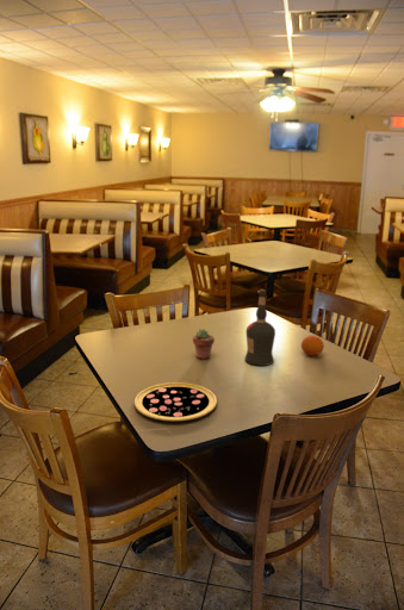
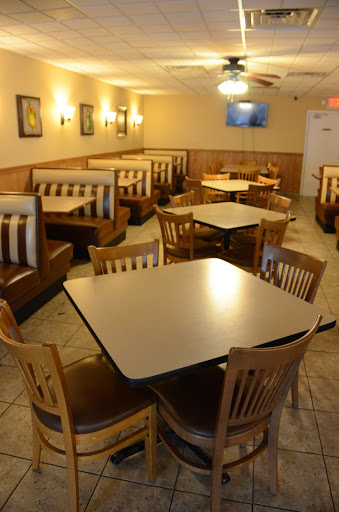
- pizza (175, 400)
- liquor bottle (260, 325)
- potted succulent (203, 342)
- fruit (312, 344)
